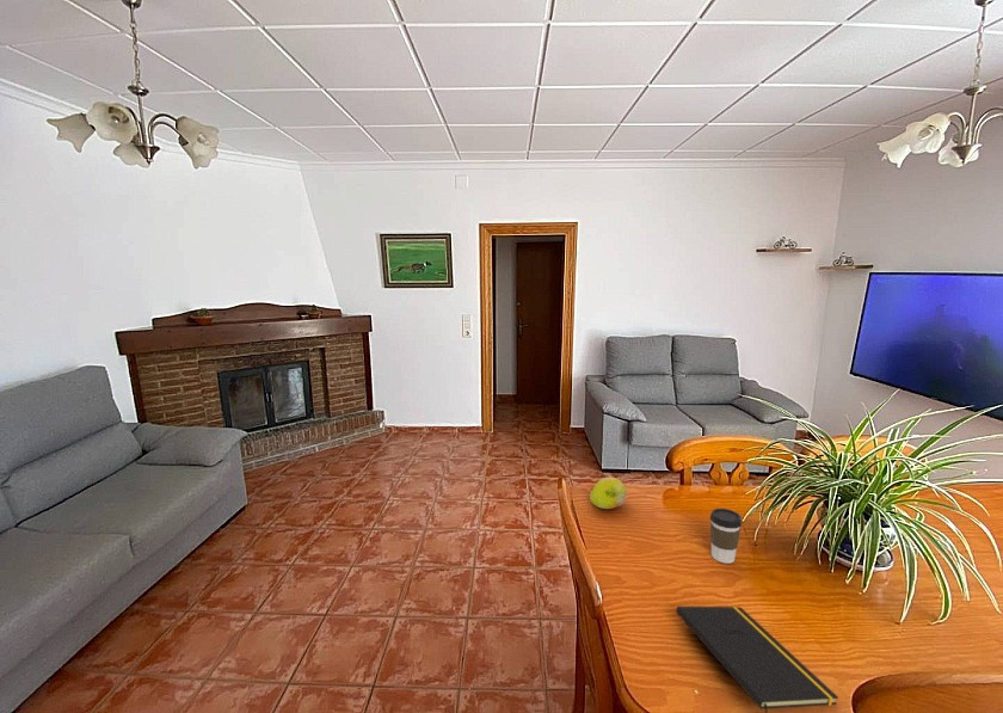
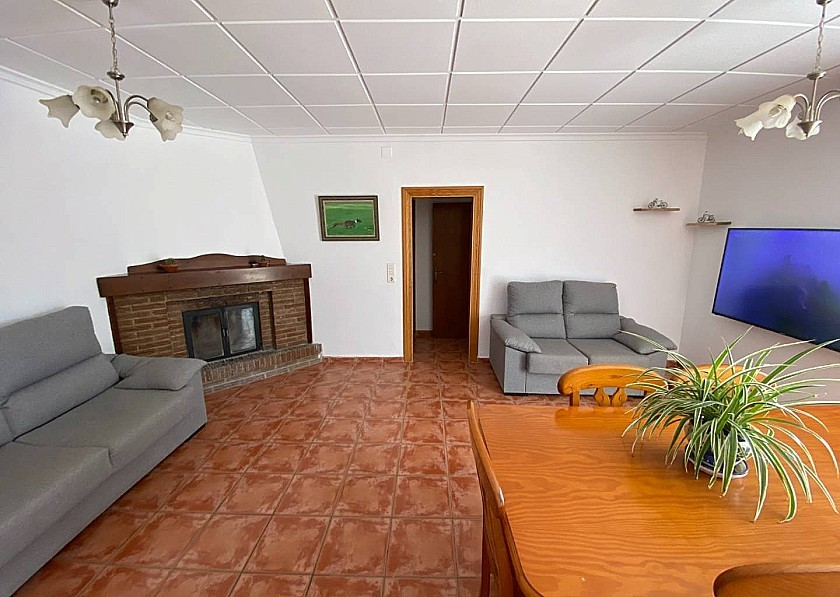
- fruit (608, 493)
- coffee cup (724, 535)
- notepad (749, 650)
